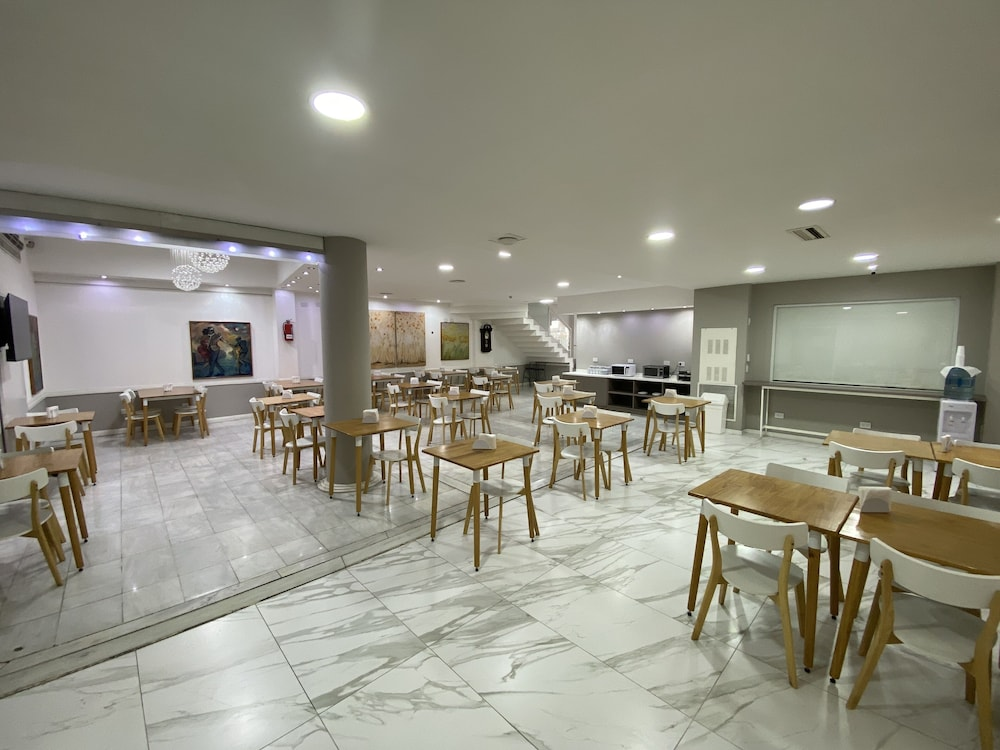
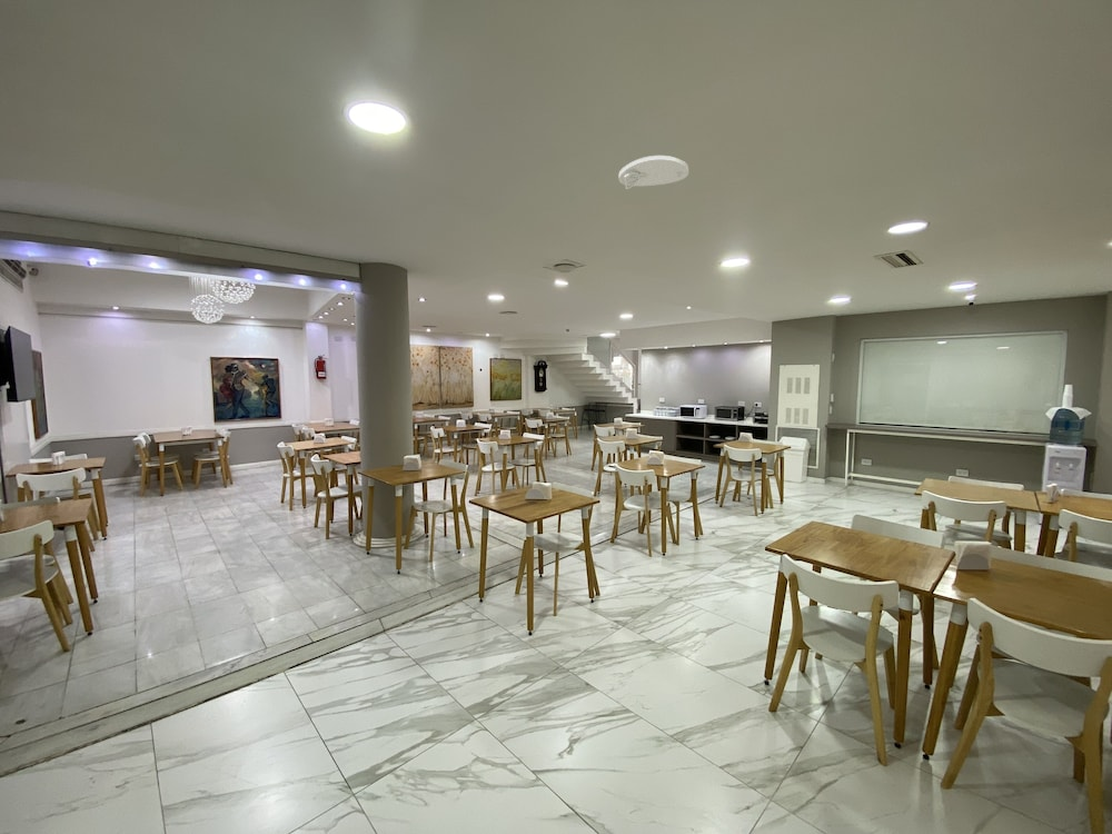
+ smoke detector (653, 176)
